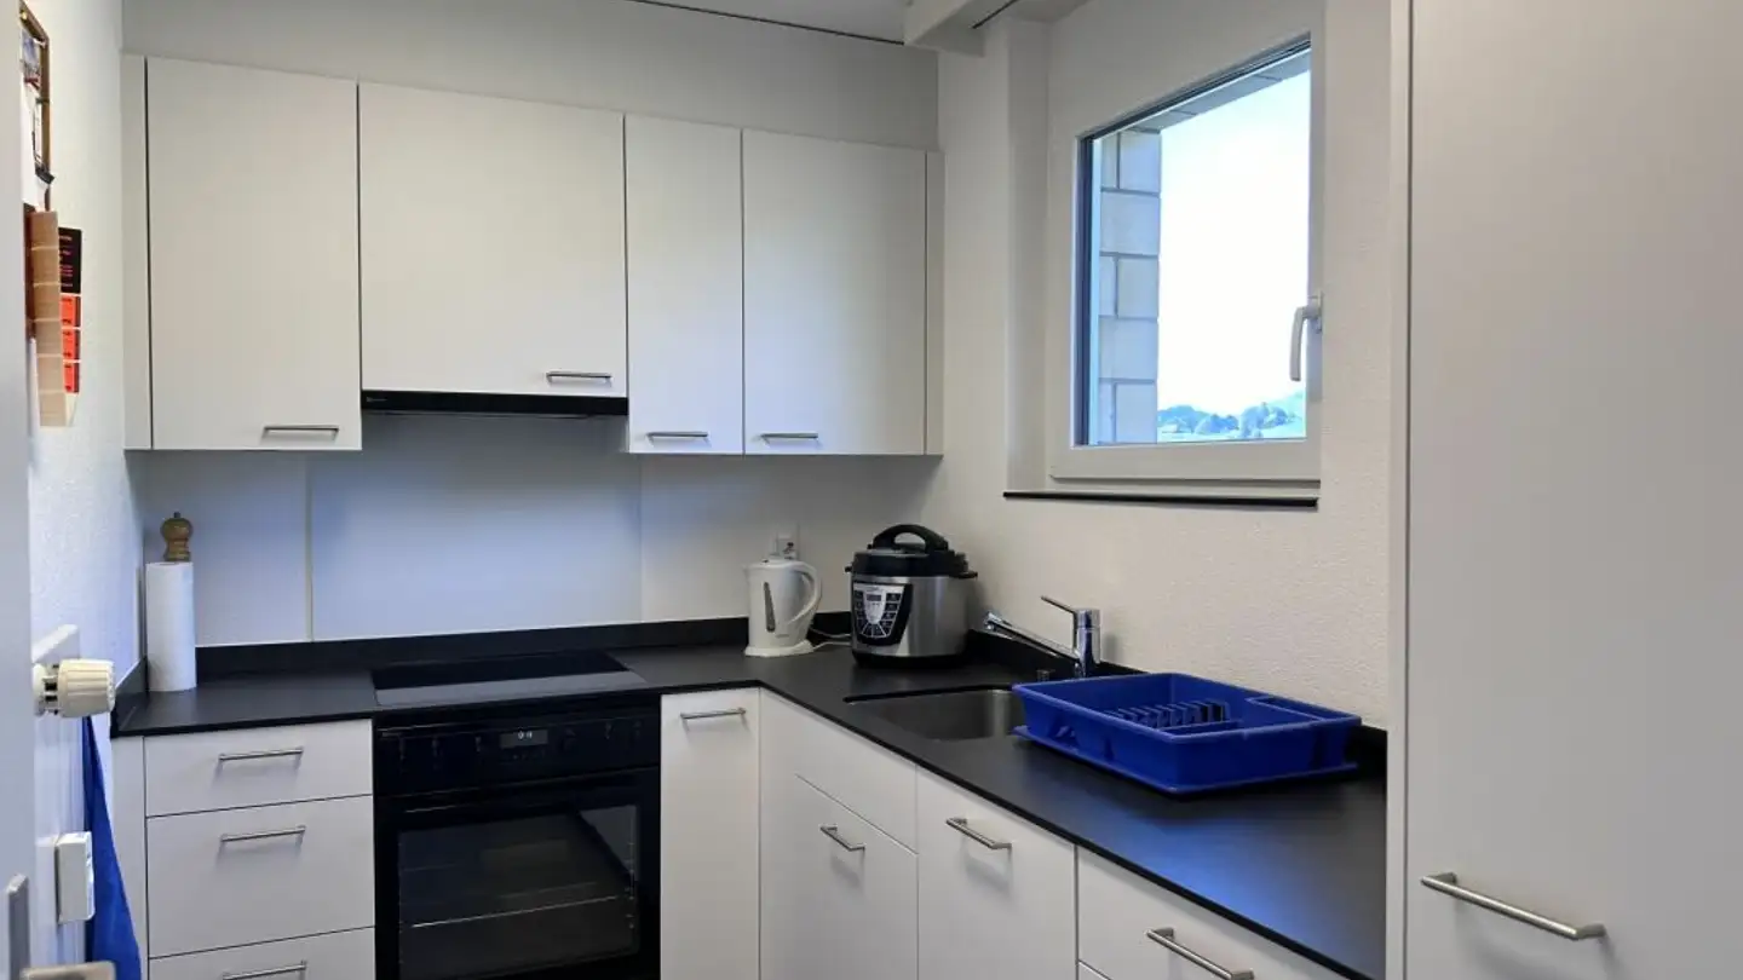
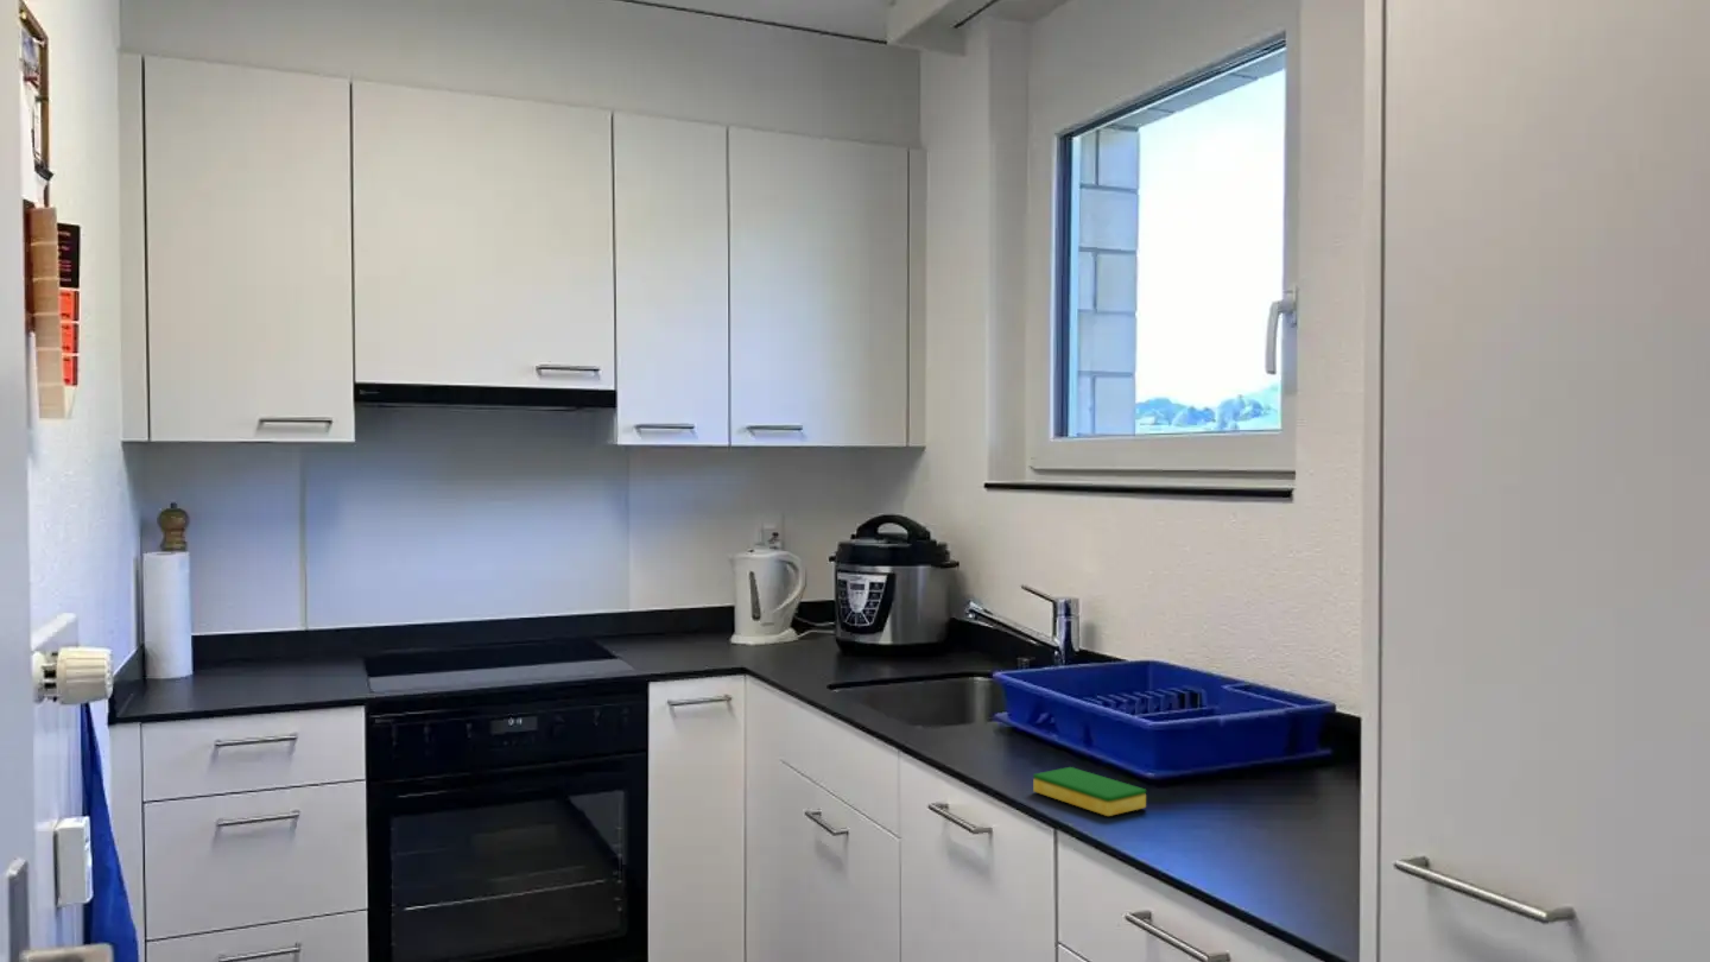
+ dish sponge (1088, 790)
